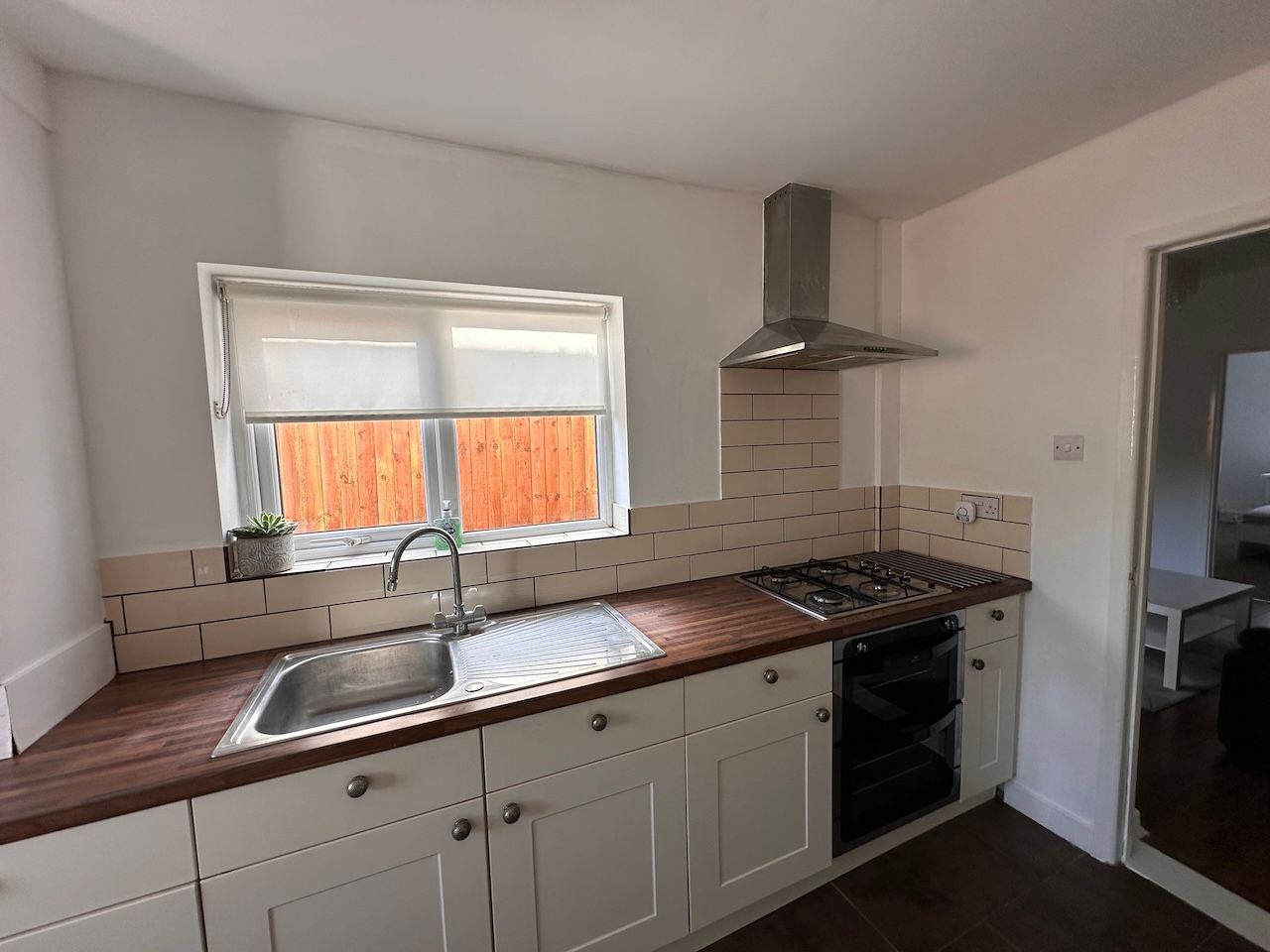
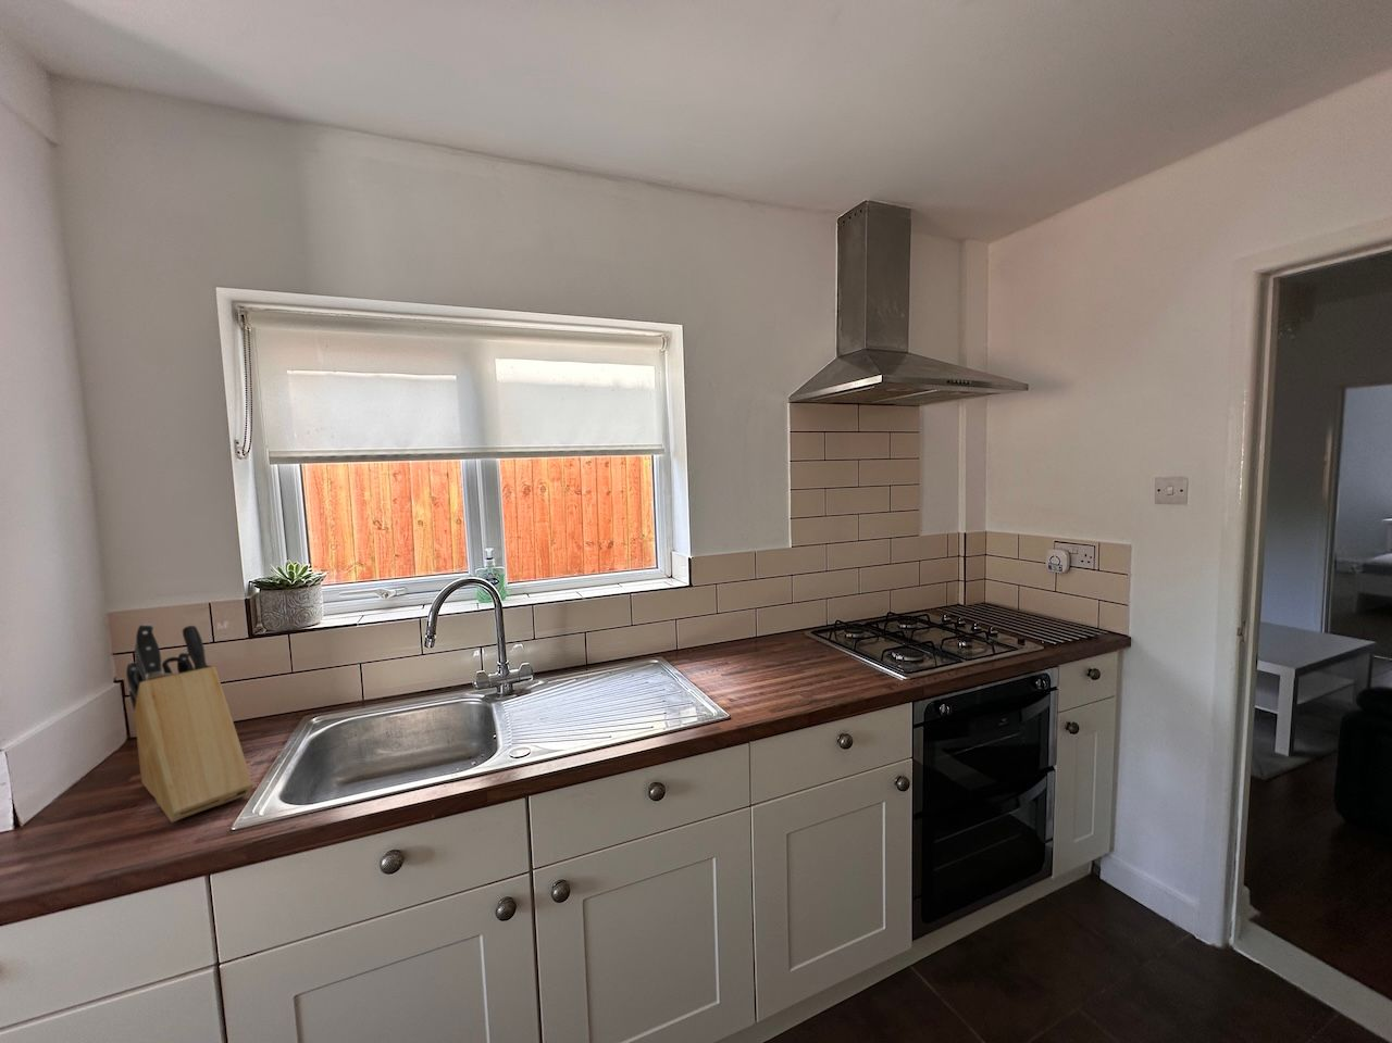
+ knife block (182, 707)
